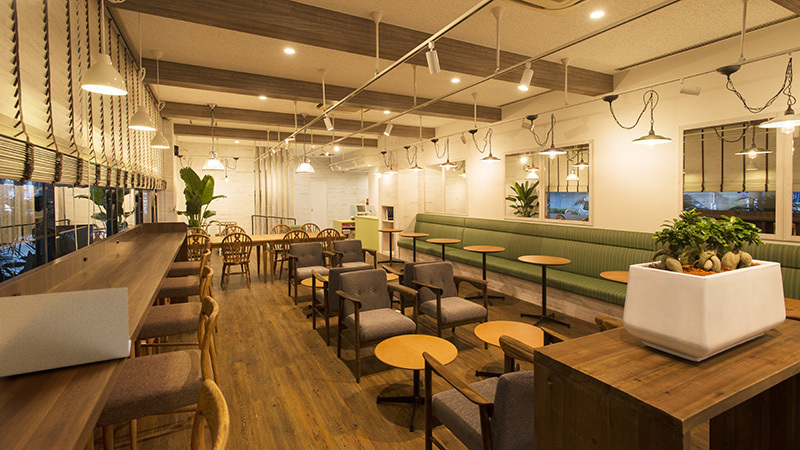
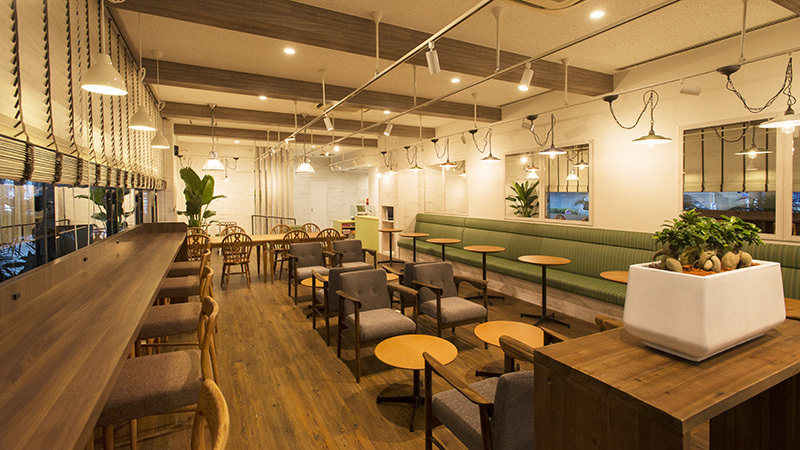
- laptop (67, 322)
